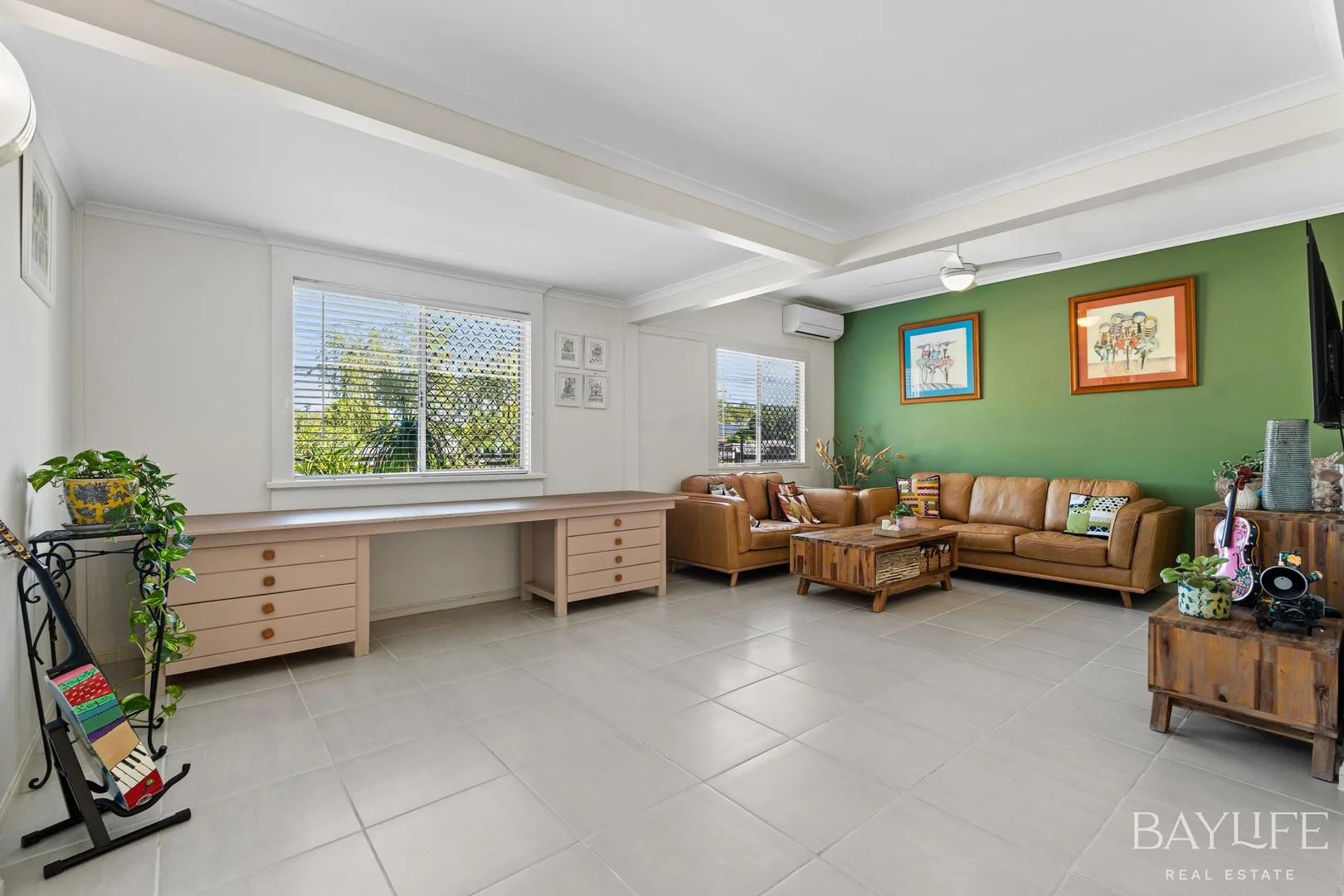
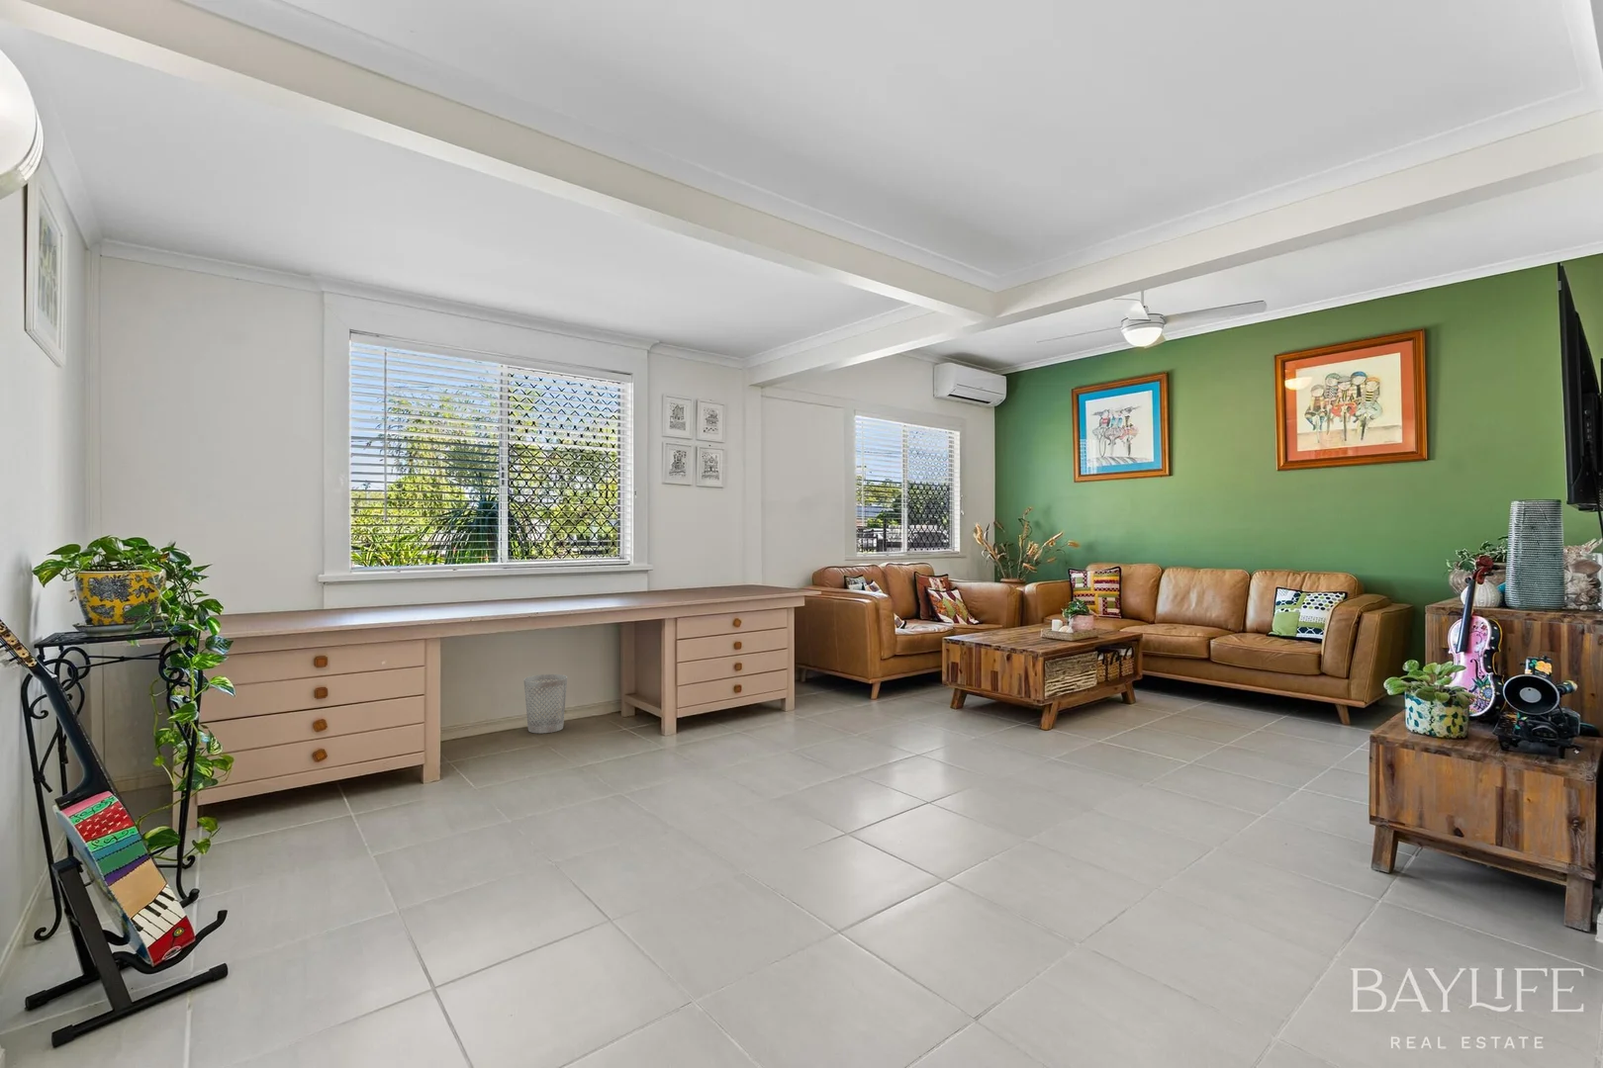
+ wastebasket (545, 703)
